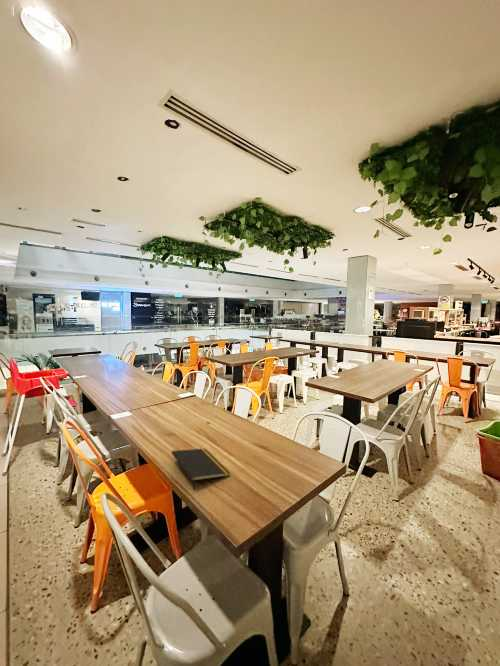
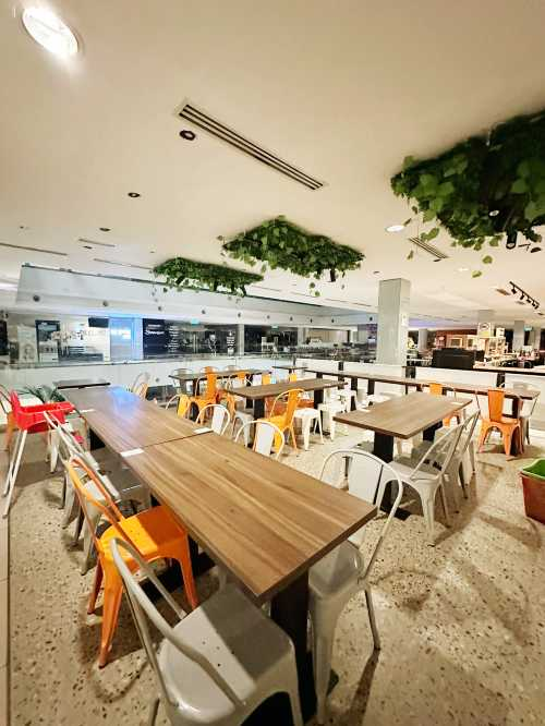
- notepad (199, 462)
